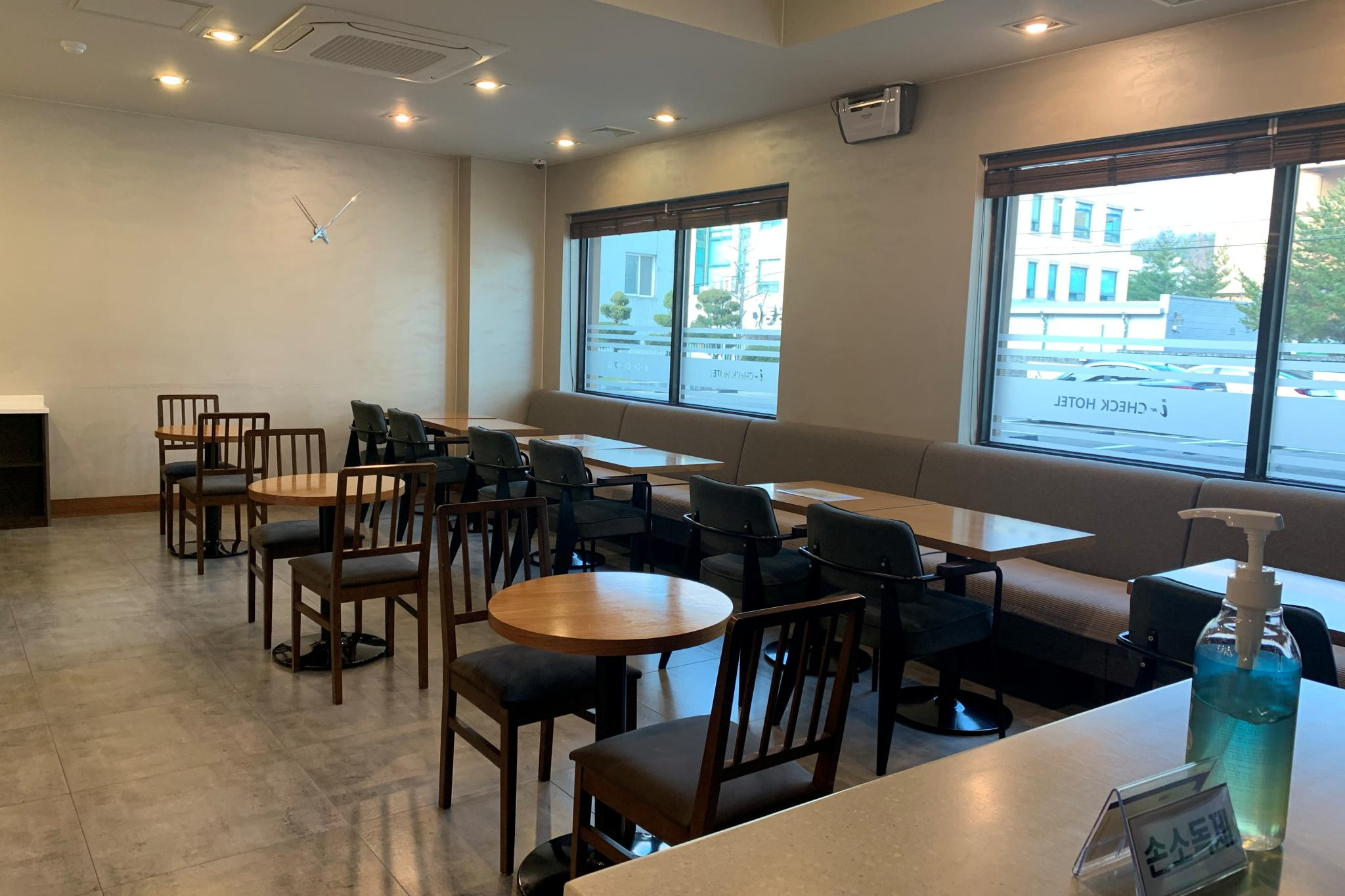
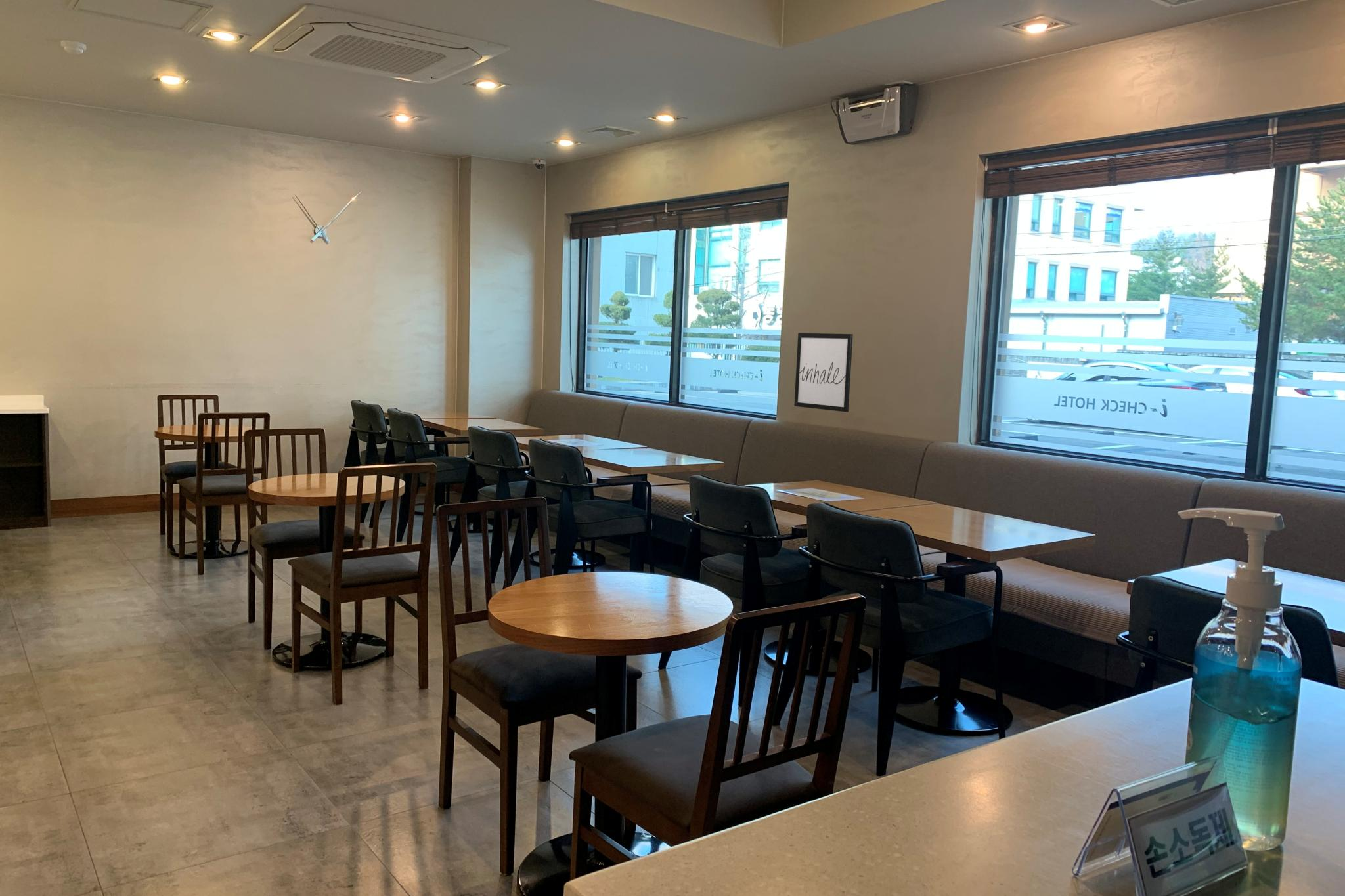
+ wall art (822, 371)
